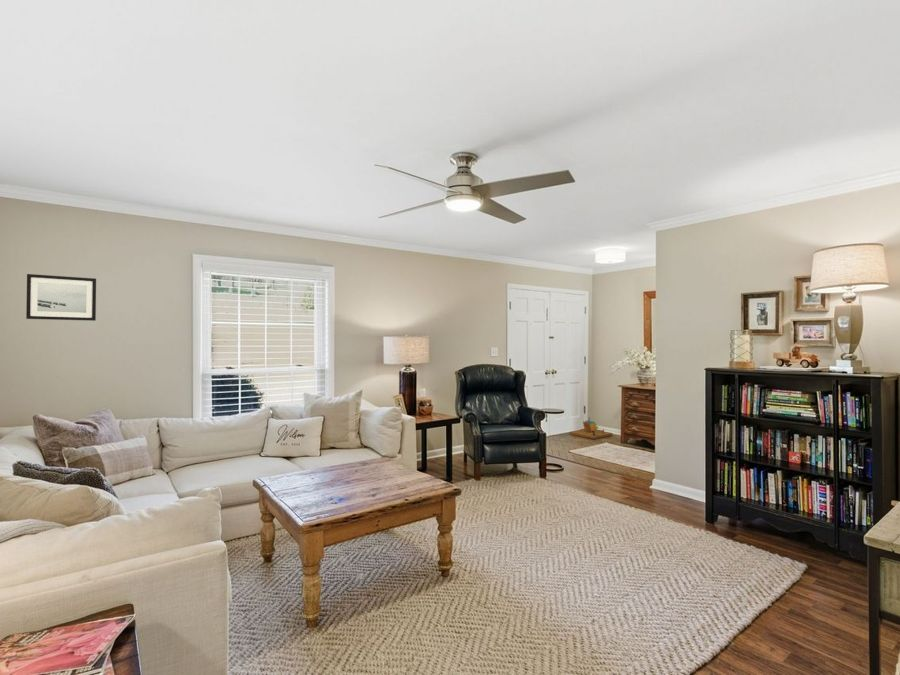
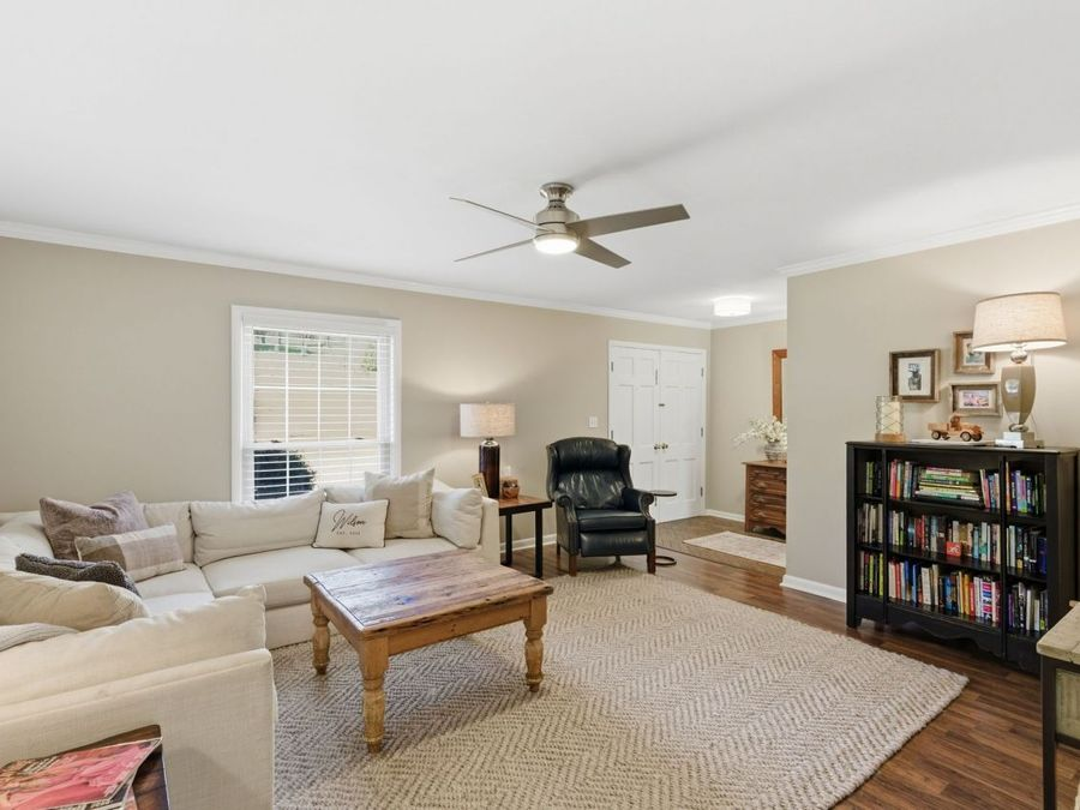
- wall art (62, 298)
- toy house (591, 426)
